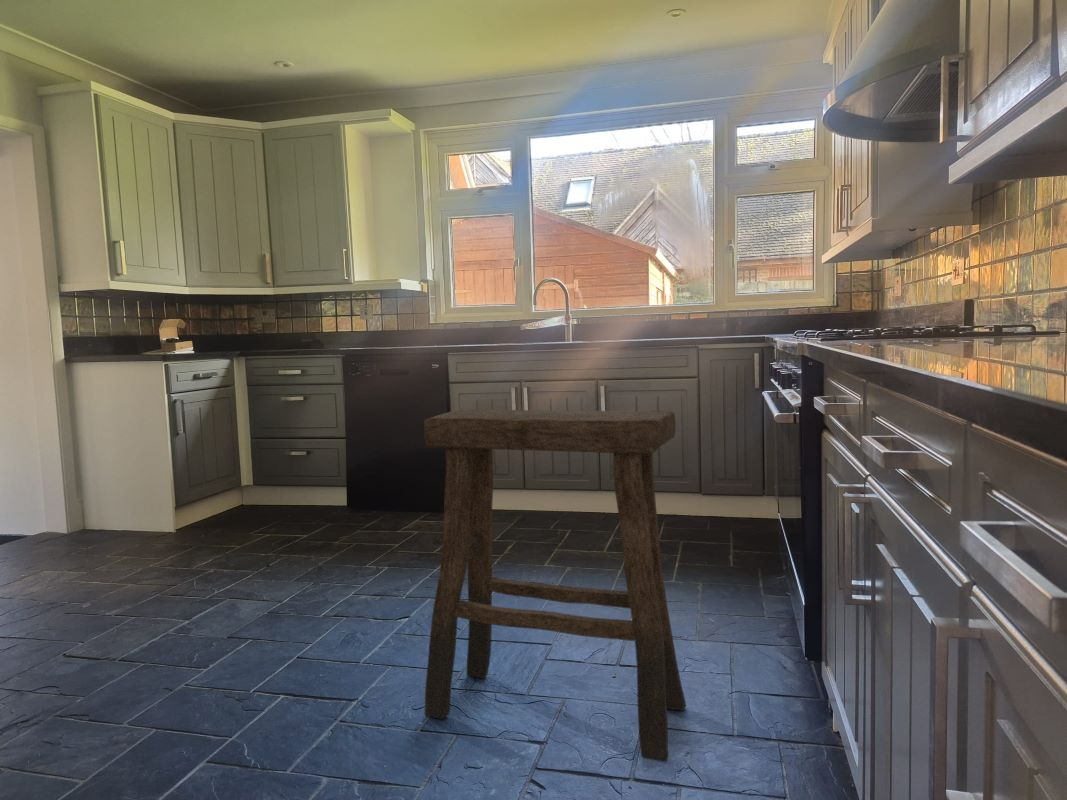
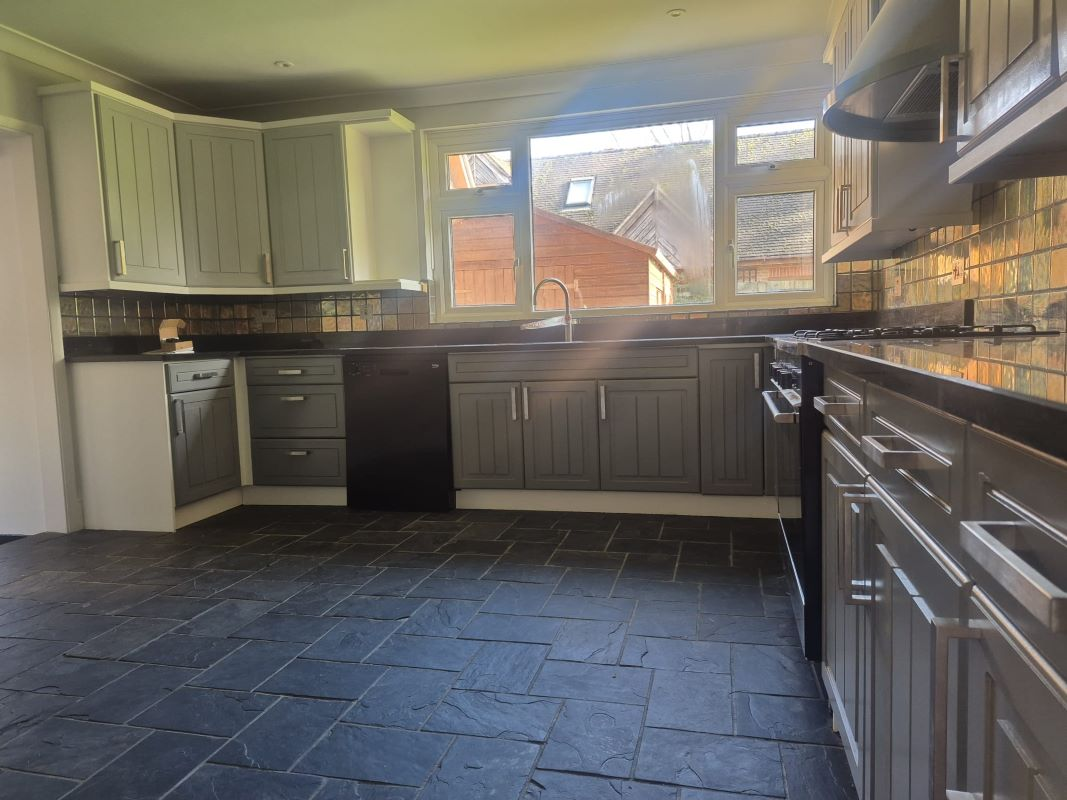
- stool (550, 584)
